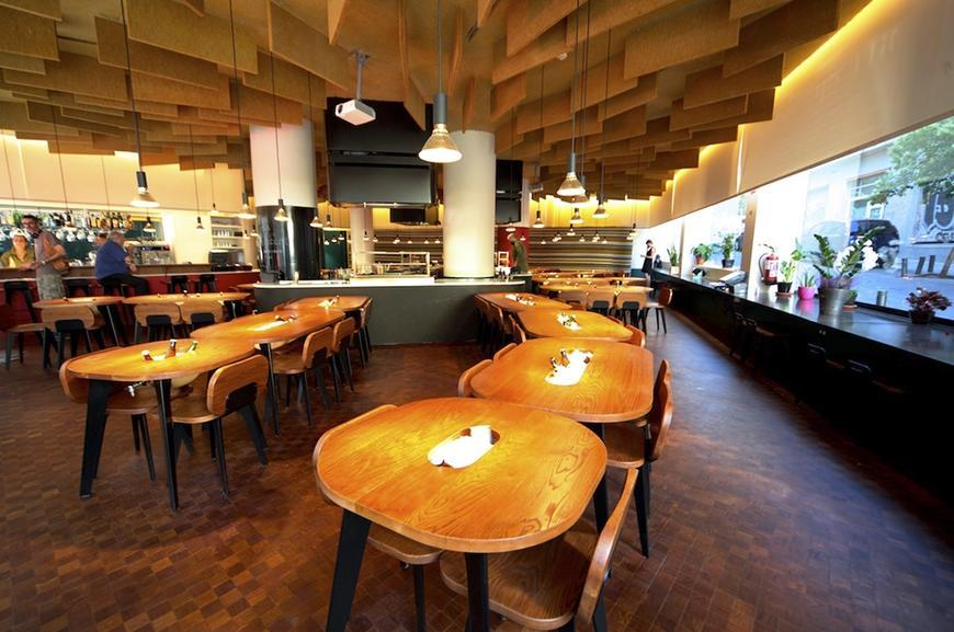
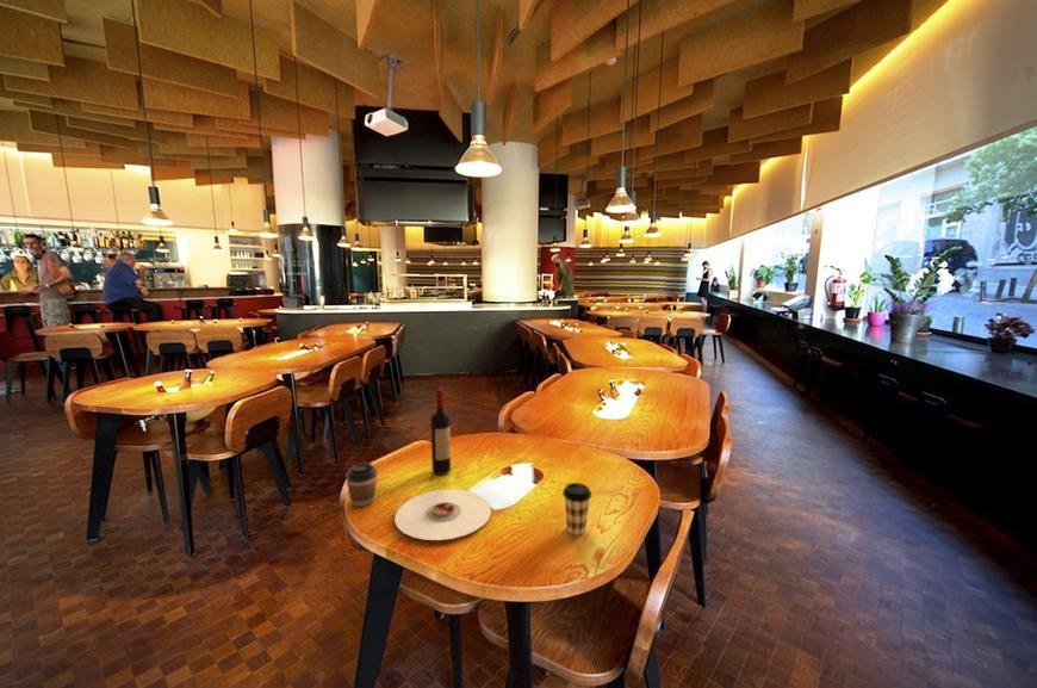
+ coffee cup (576, 508)
+ wine bottle (440, 430)
+ plate (443, 509)
+ coffee cup (361, 482)
